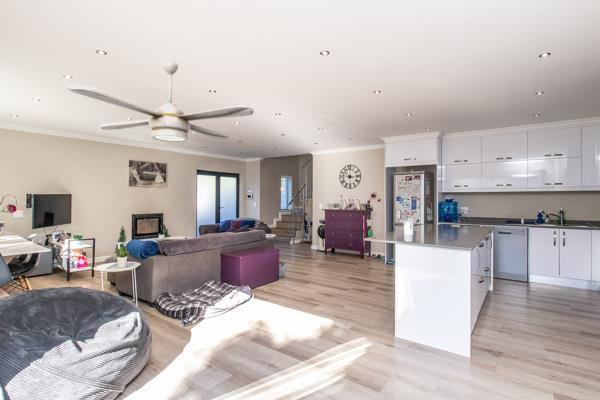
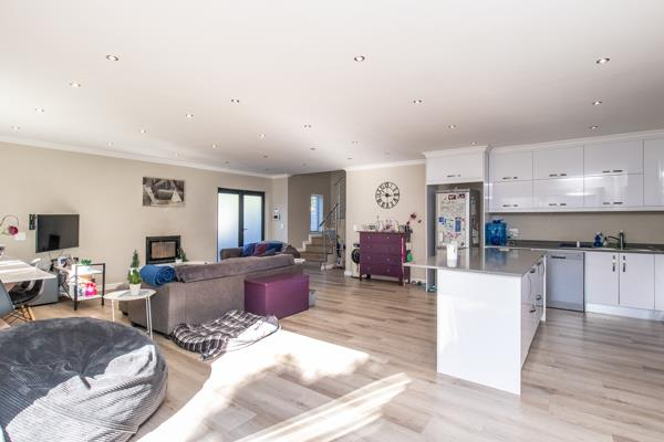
- ceiling fan (170, 101)
